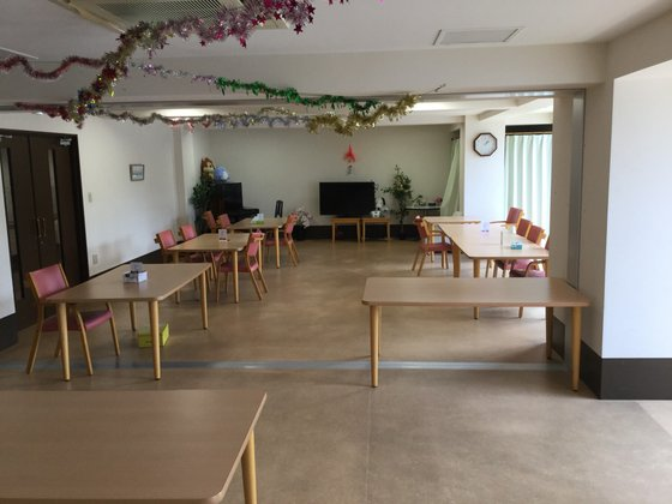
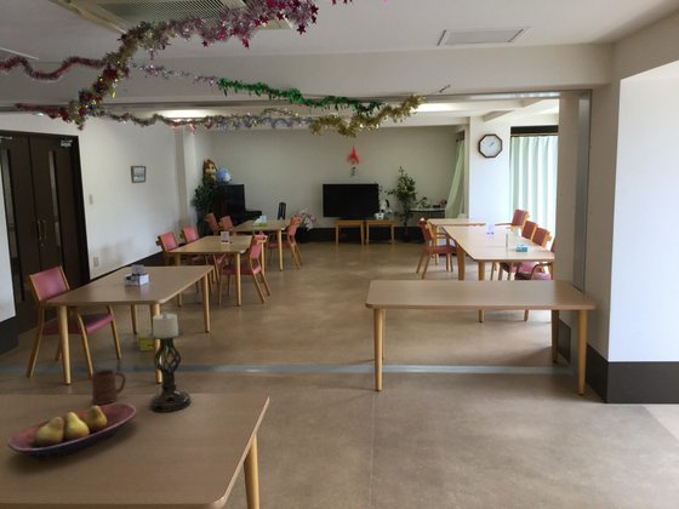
+ fruit bowl (76, 425)
+ cup (107, 385)
+ candle holder (166, 358)
